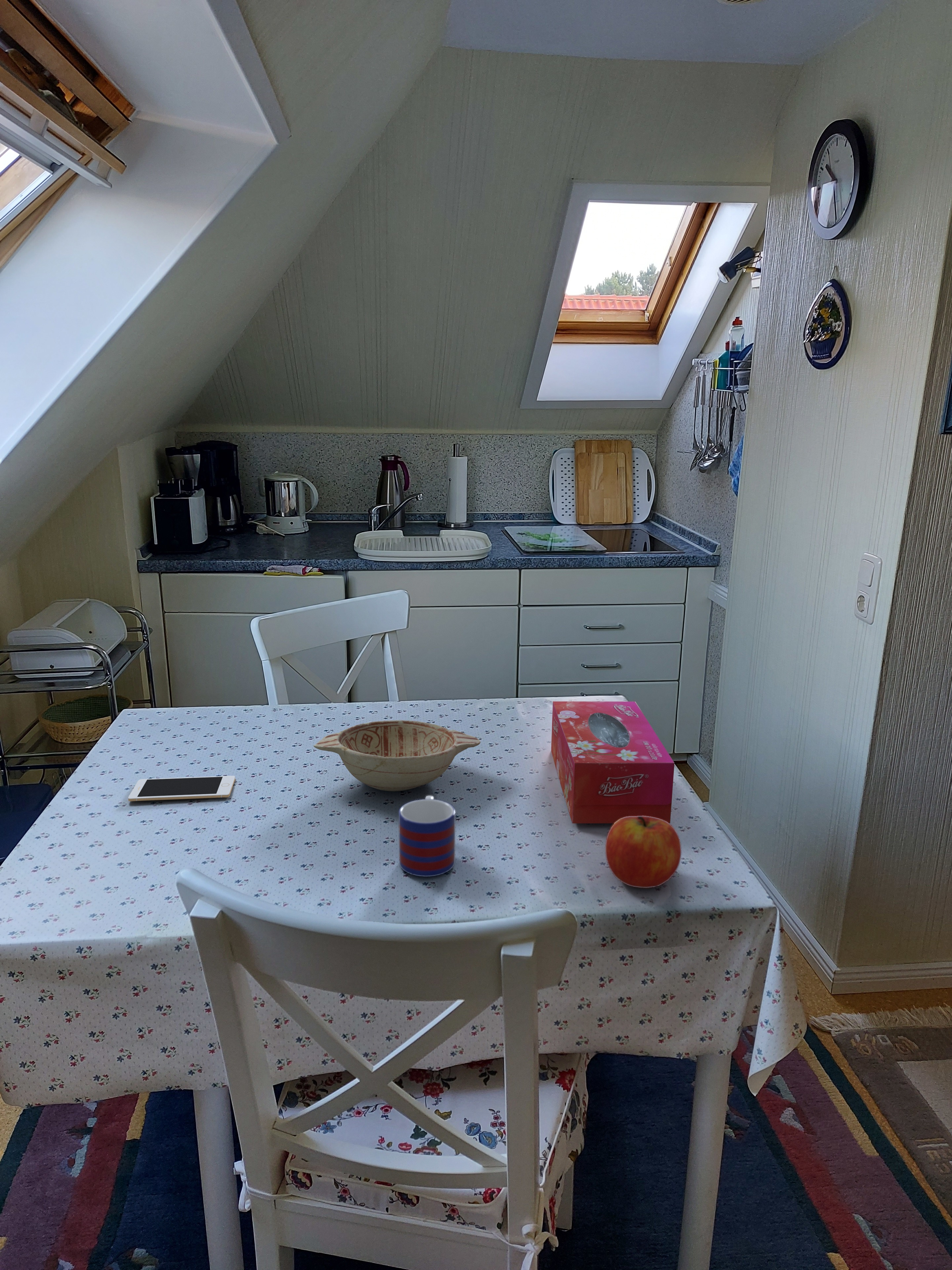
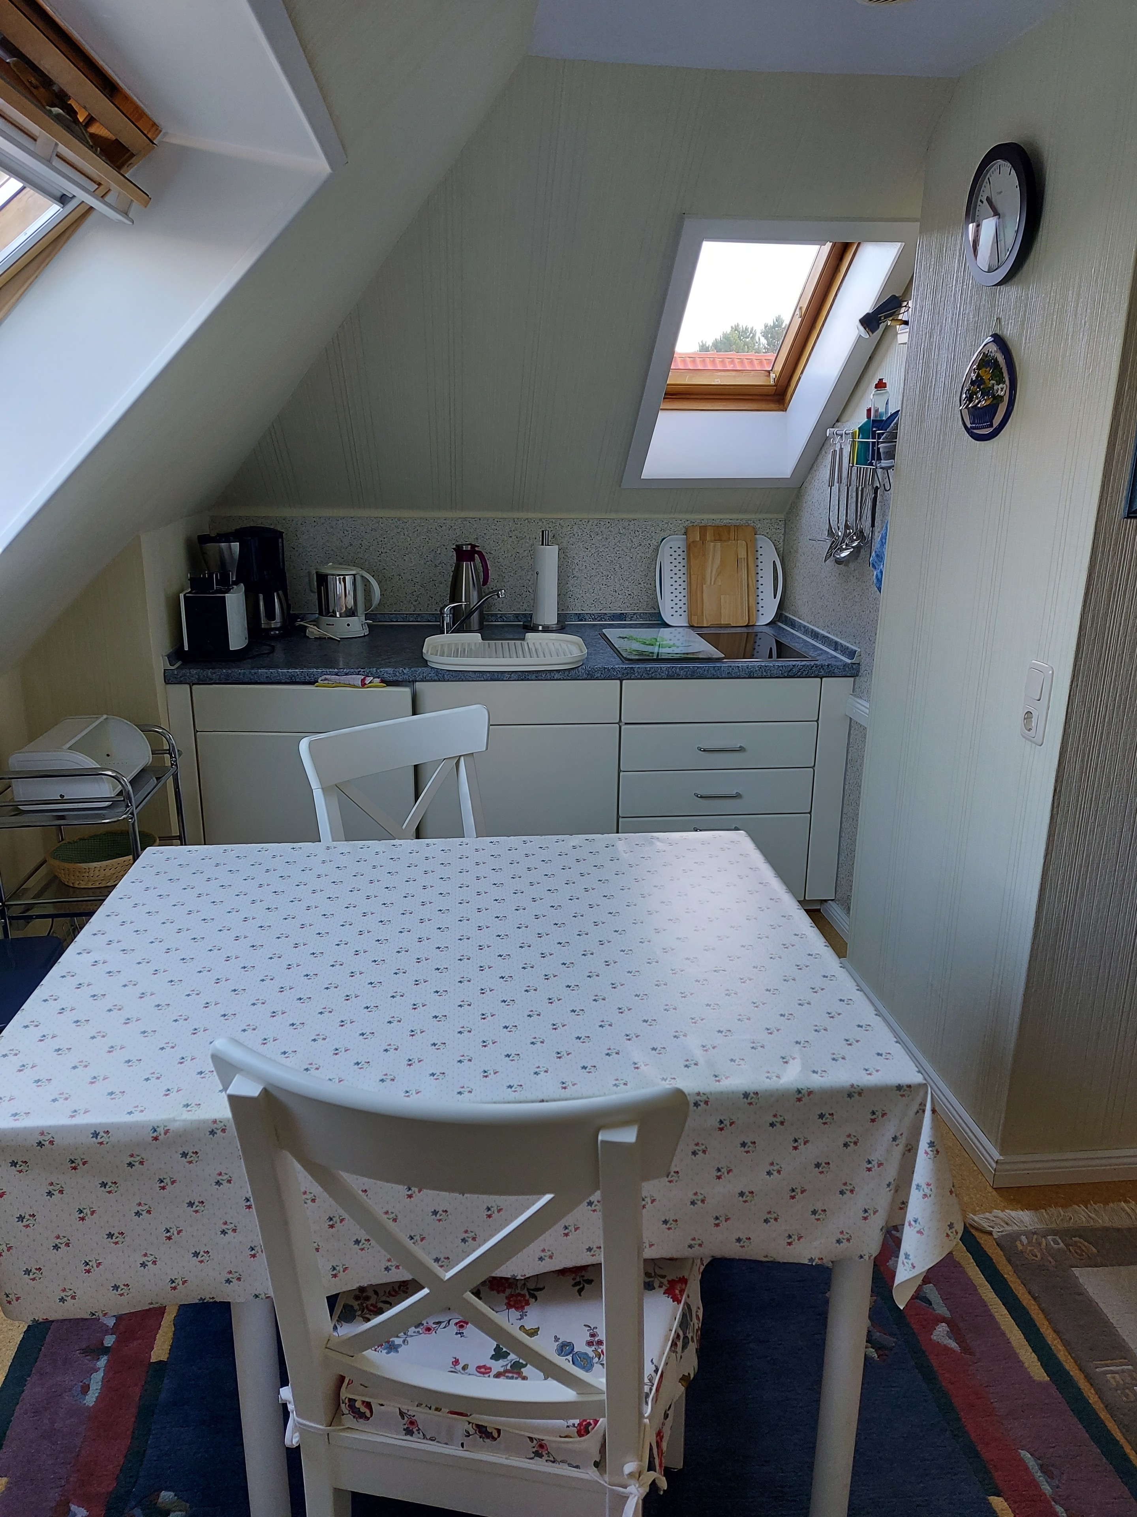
- tissue box (607, 757)
- mug (428, 830)
- decorative bowl (398, 758)
- cell phone (183, 788)
- apple (643, 847)
